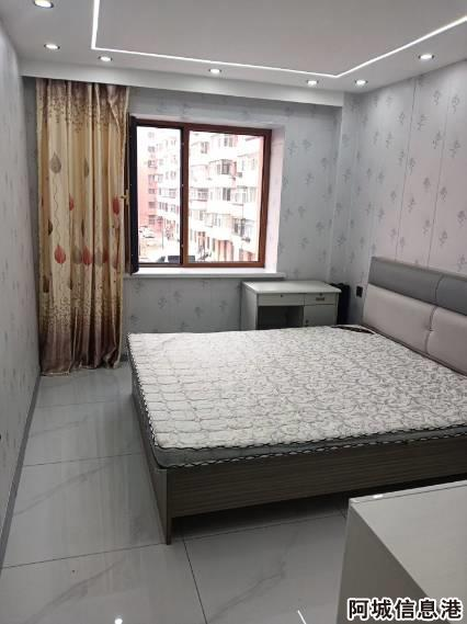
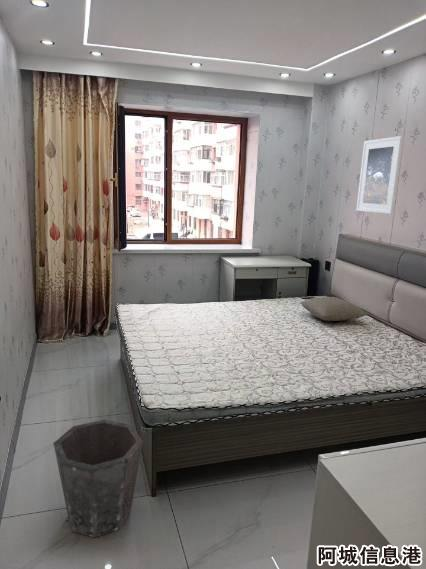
+ pillow (332, 308)
+ waste bin (99, 478)
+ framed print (377, 176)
